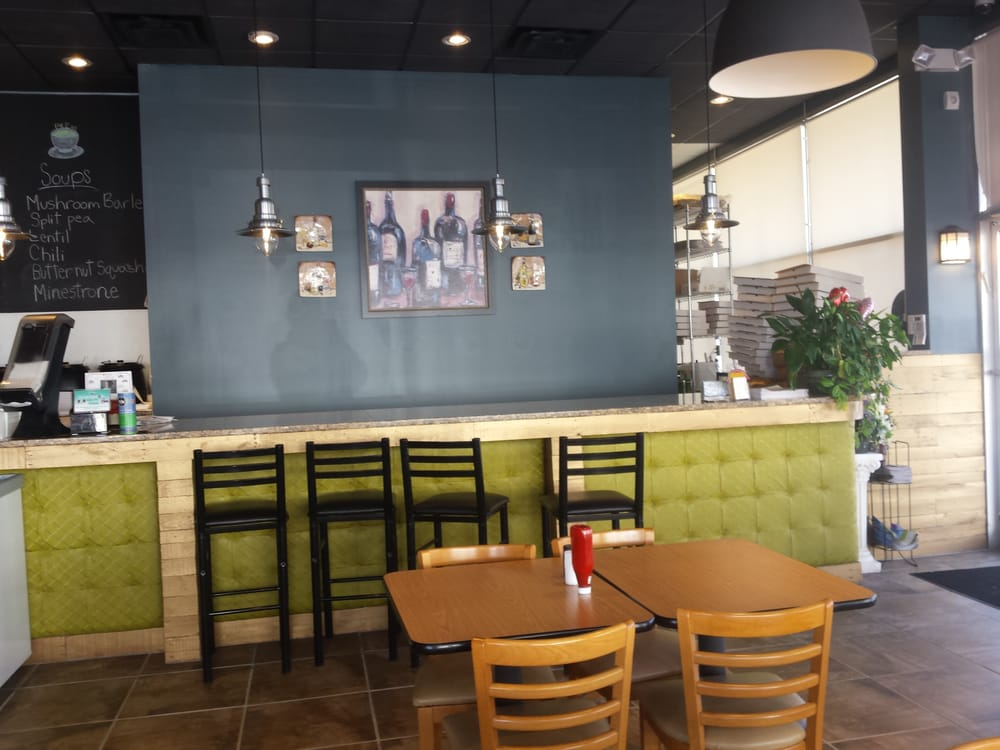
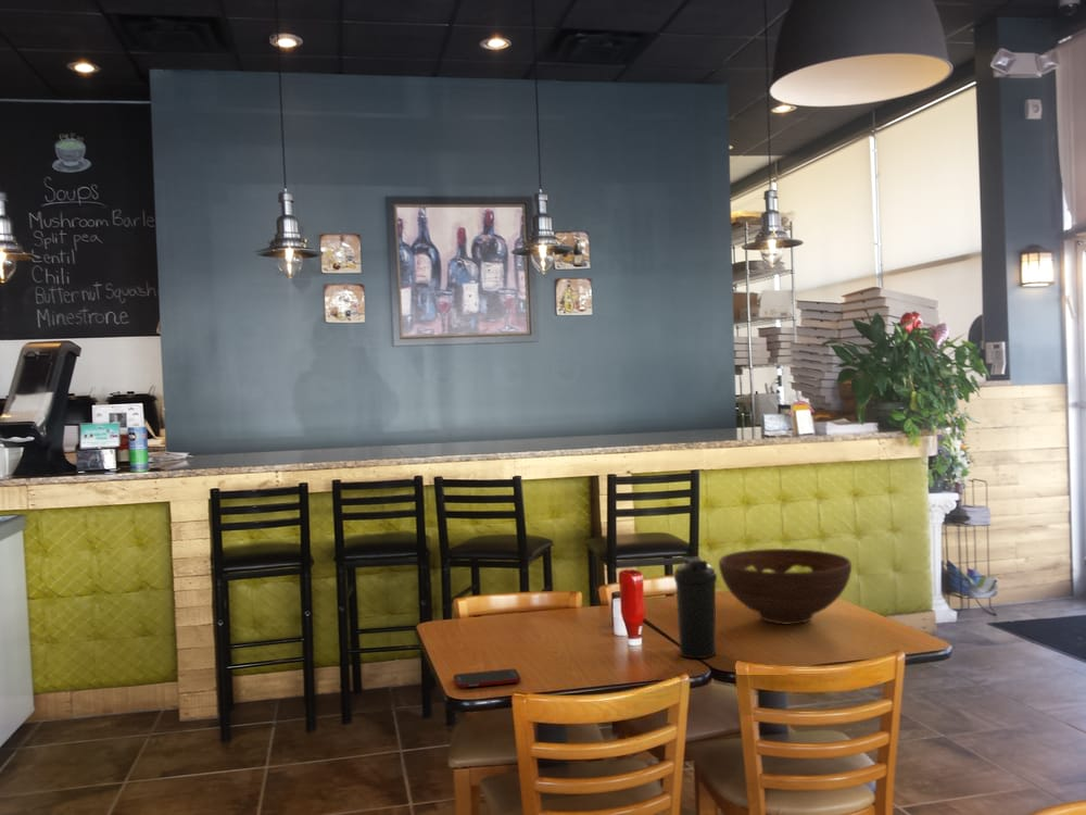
+ cell phone (487, 678)
+ fruit bowl (784, 589)
+ water bottle (696, 605)
